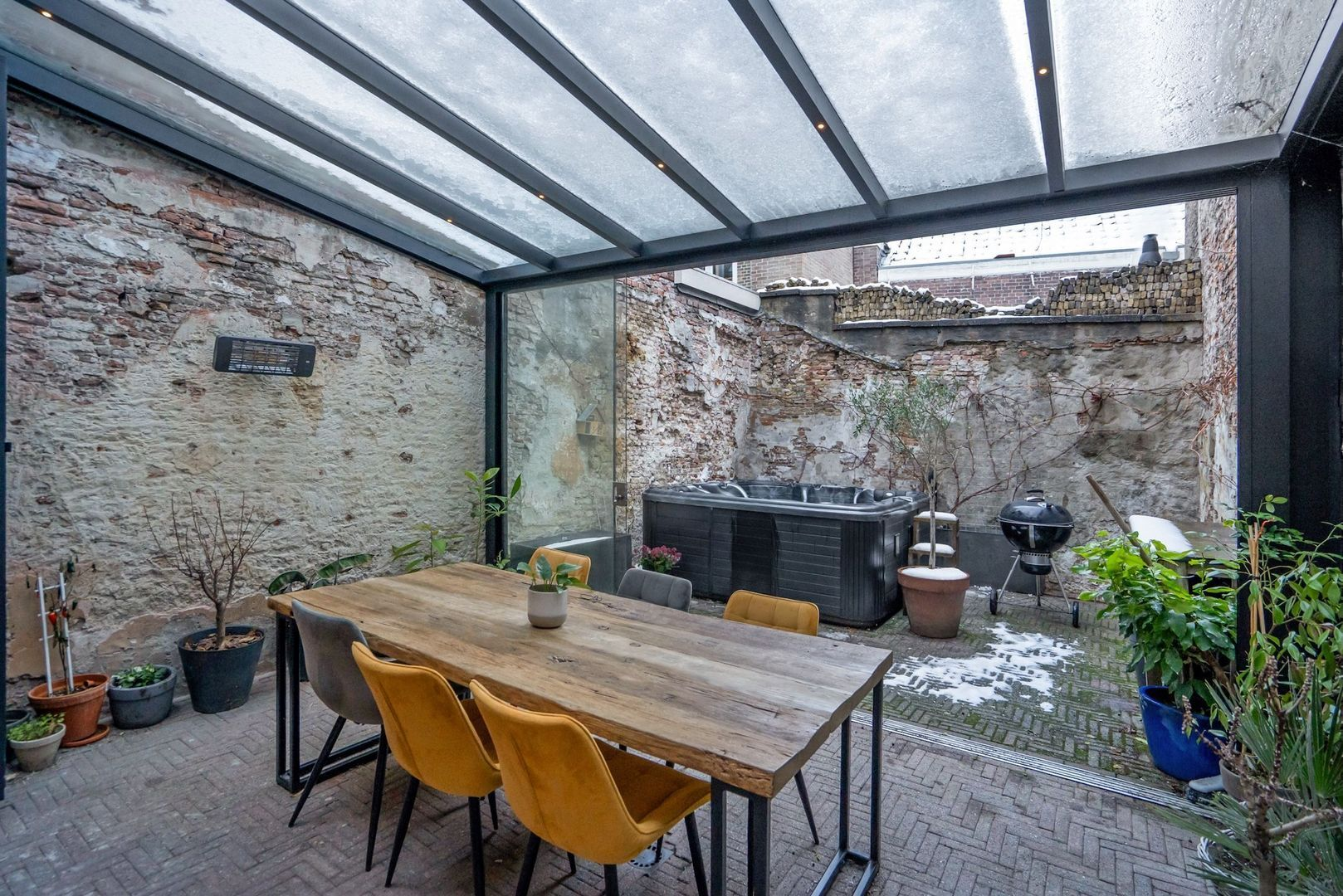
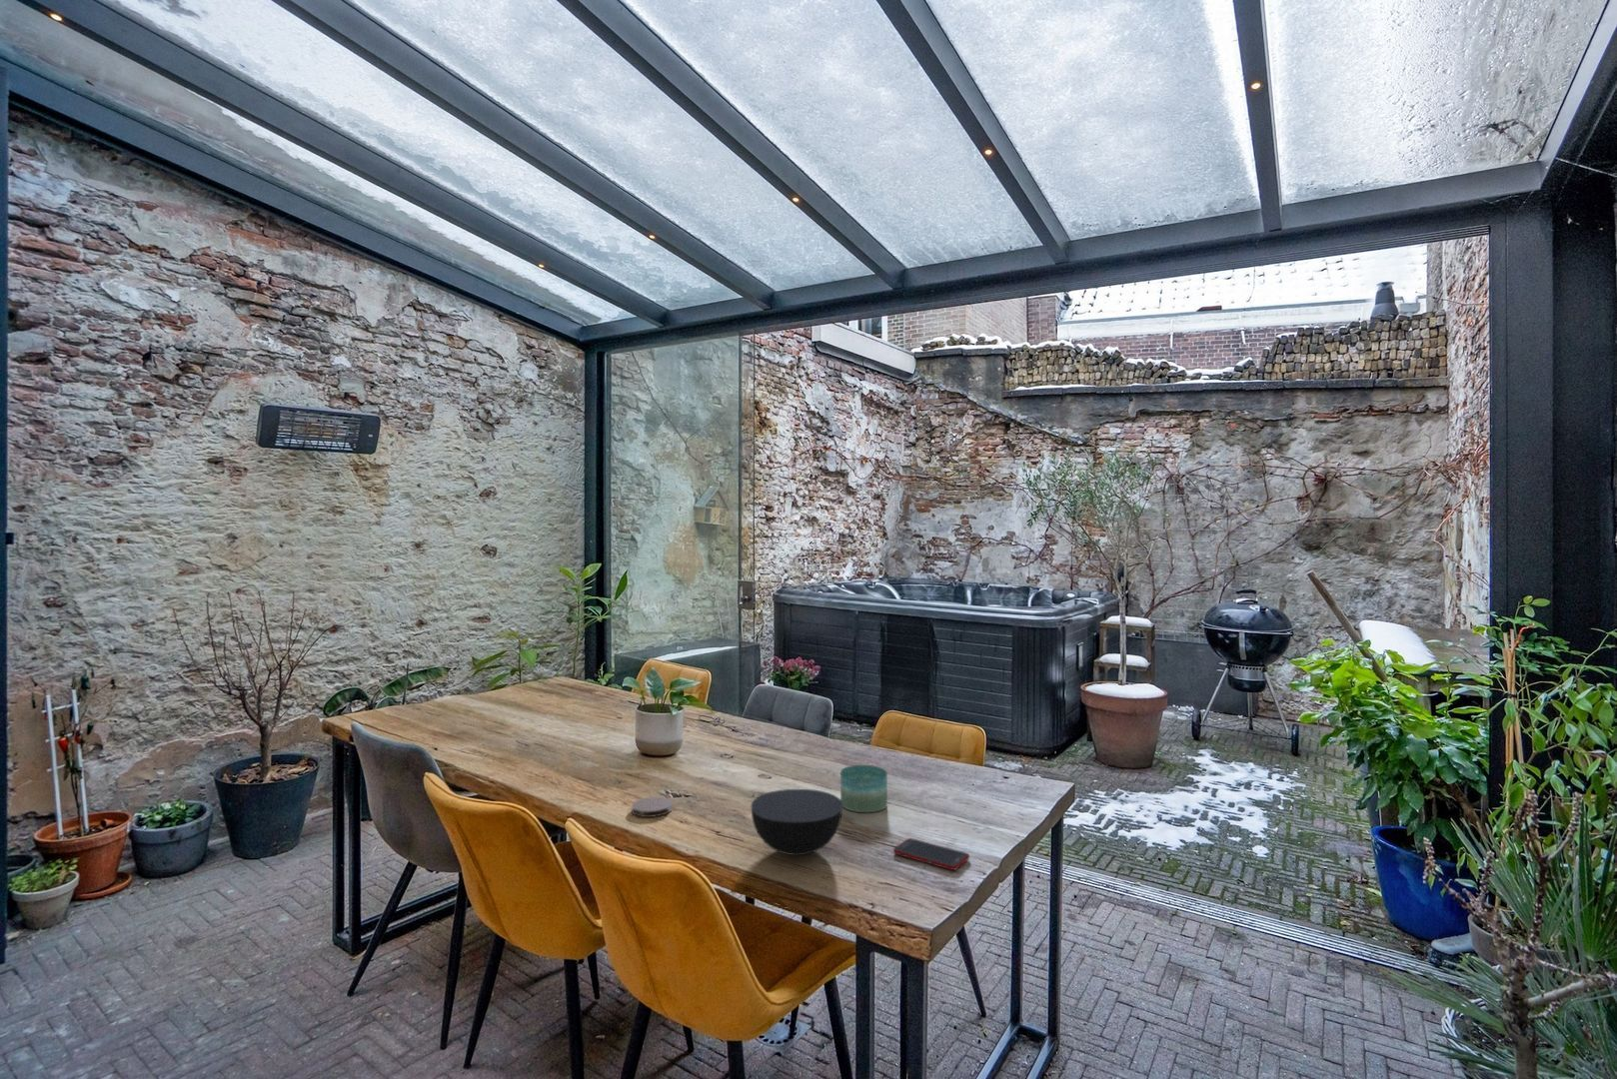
+ cell phone (931, 854)
+ coaster (651, 807)
+ candle (863, 788)
+ bowl (797, 827)
